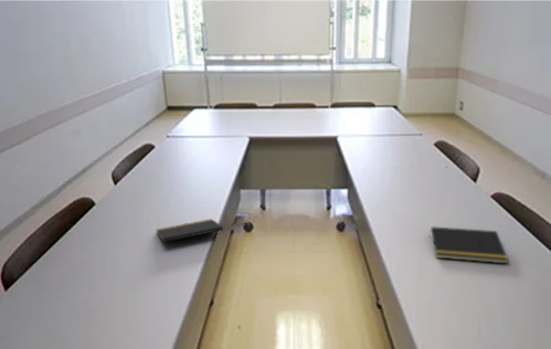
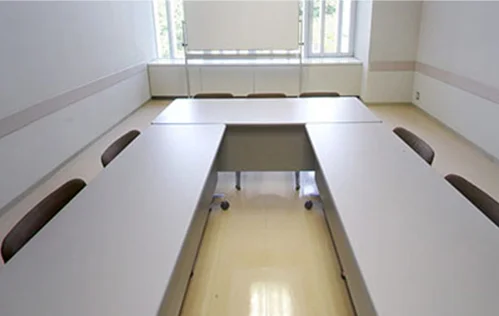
- notepad (189, 230)
- notepad (467, 243)
